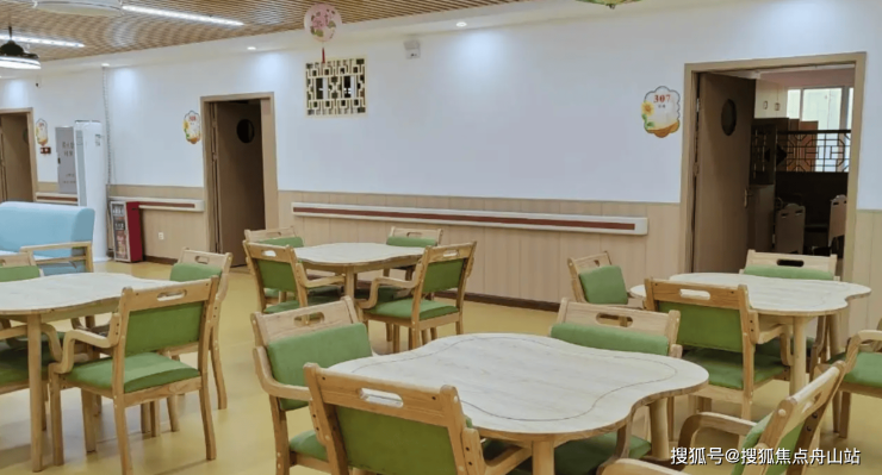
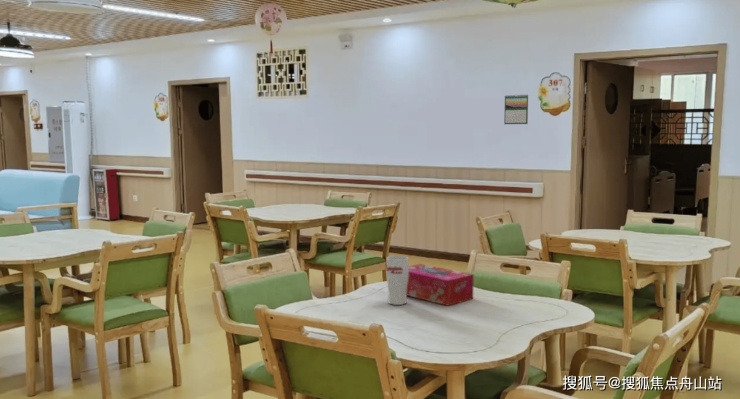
+ cup (397, 280)
+ tissue box (433, 283)
+ calendar (516, 109)
